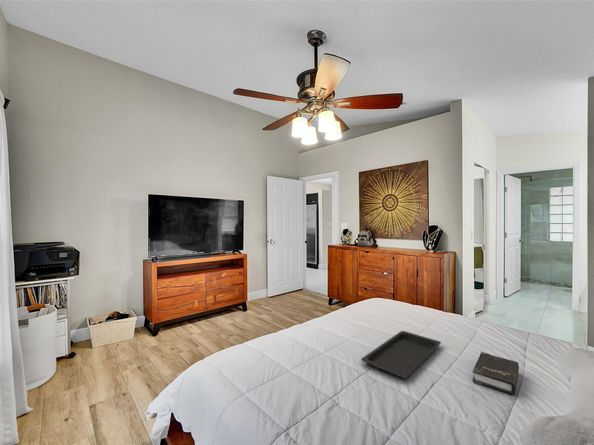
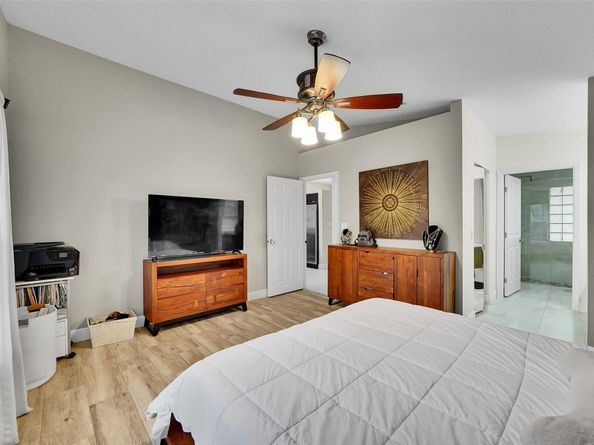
- serving tray (403, 352)
- hardback book (496, 371)
